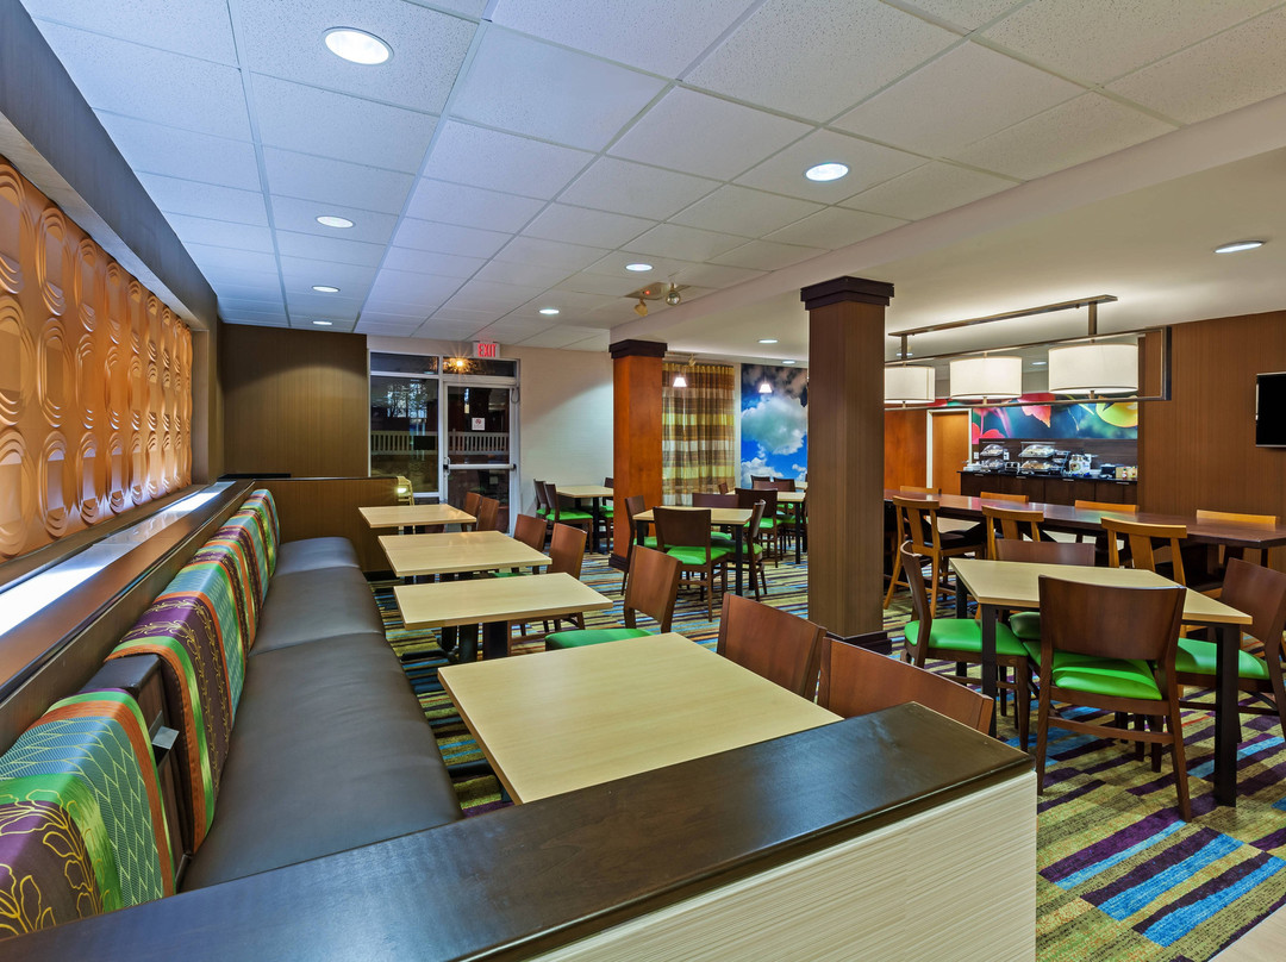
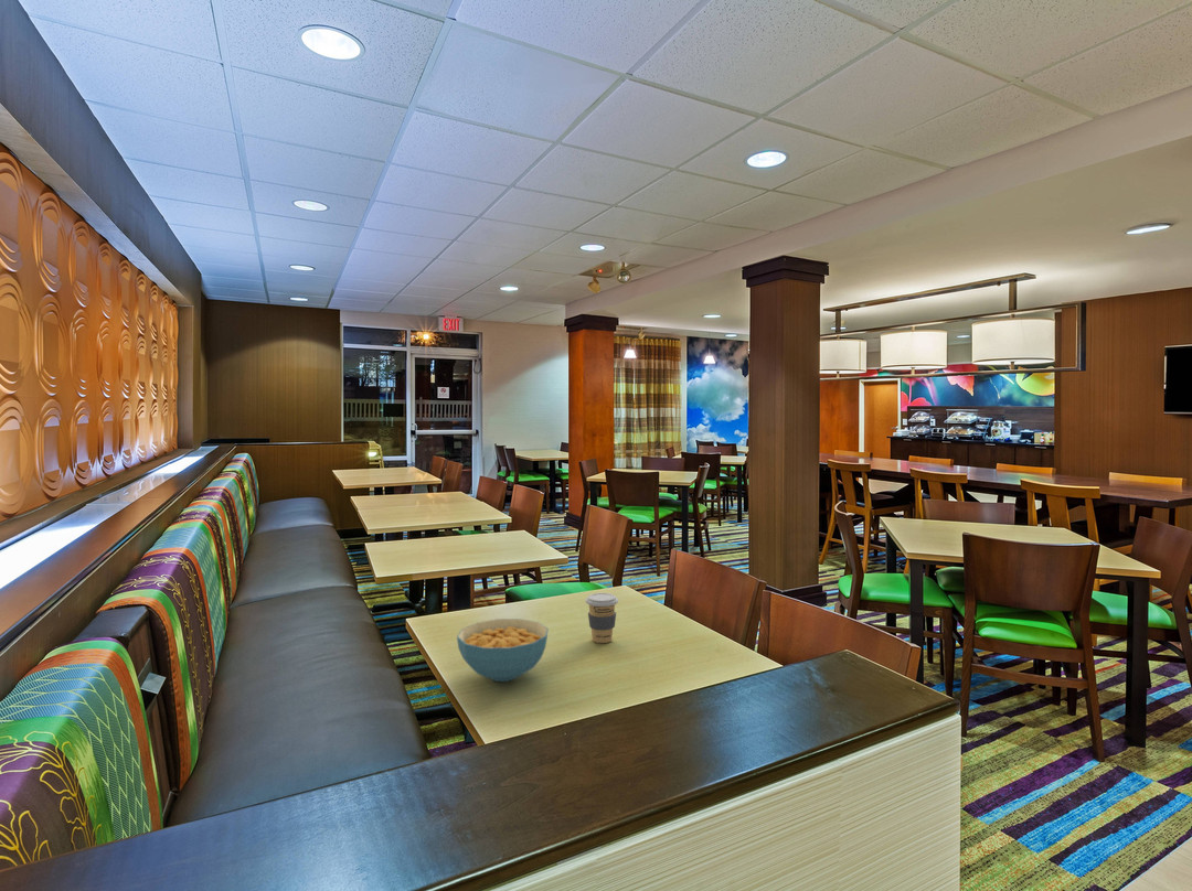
+ coffee cup (602, 618)
+ cereal bowl (503, 654)
